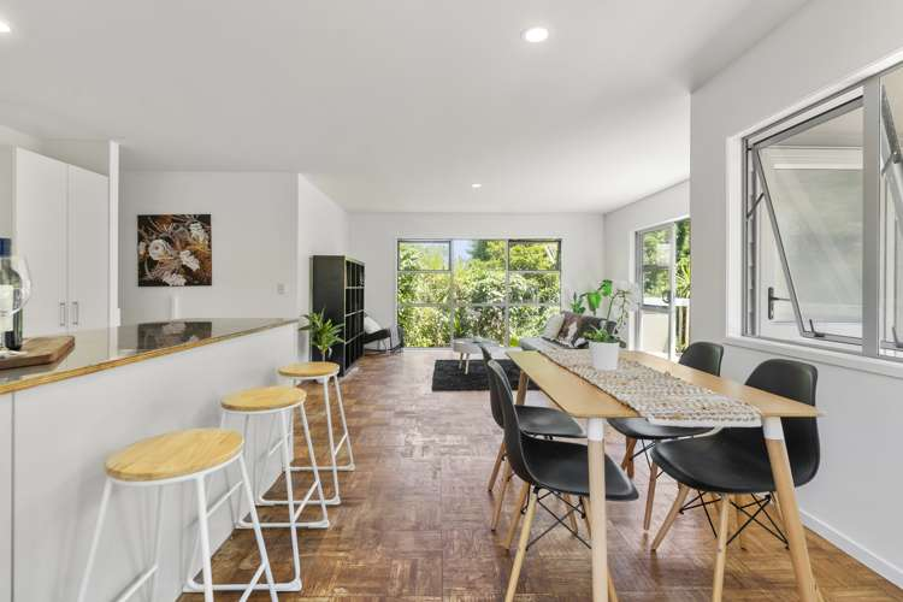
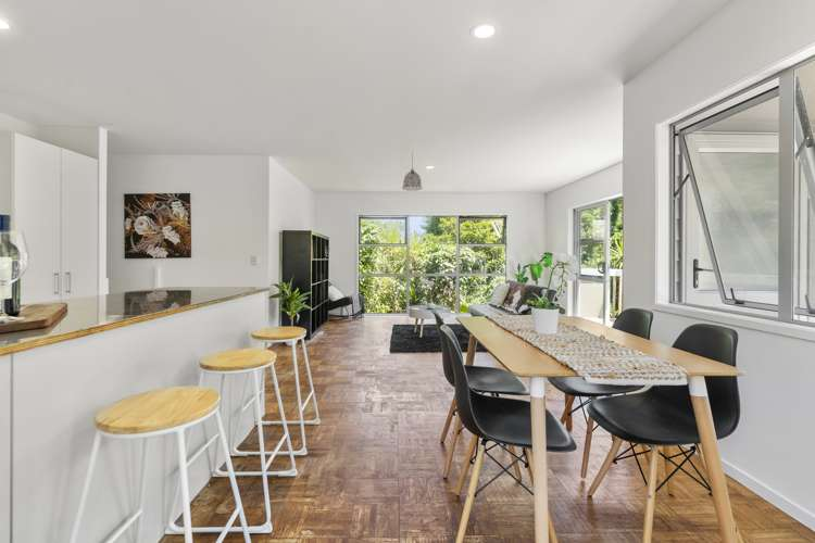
+ pendant lamp (412, 169)
